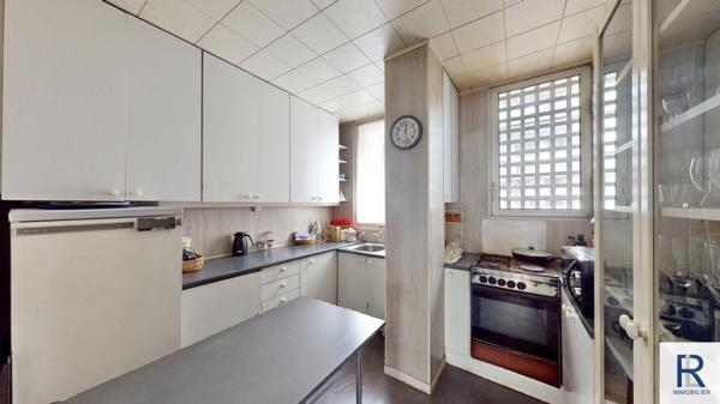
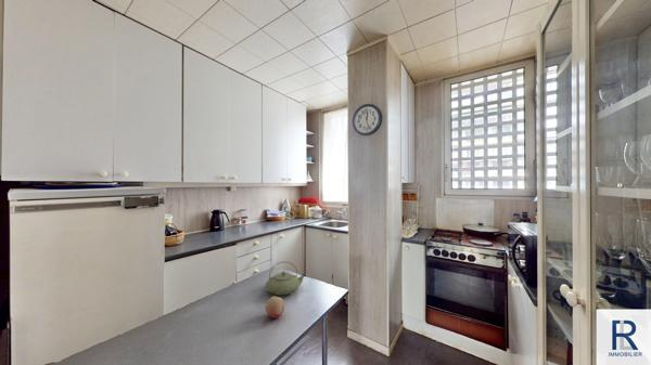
+ teapot (285, 275)
+ fruit (275, 307)
